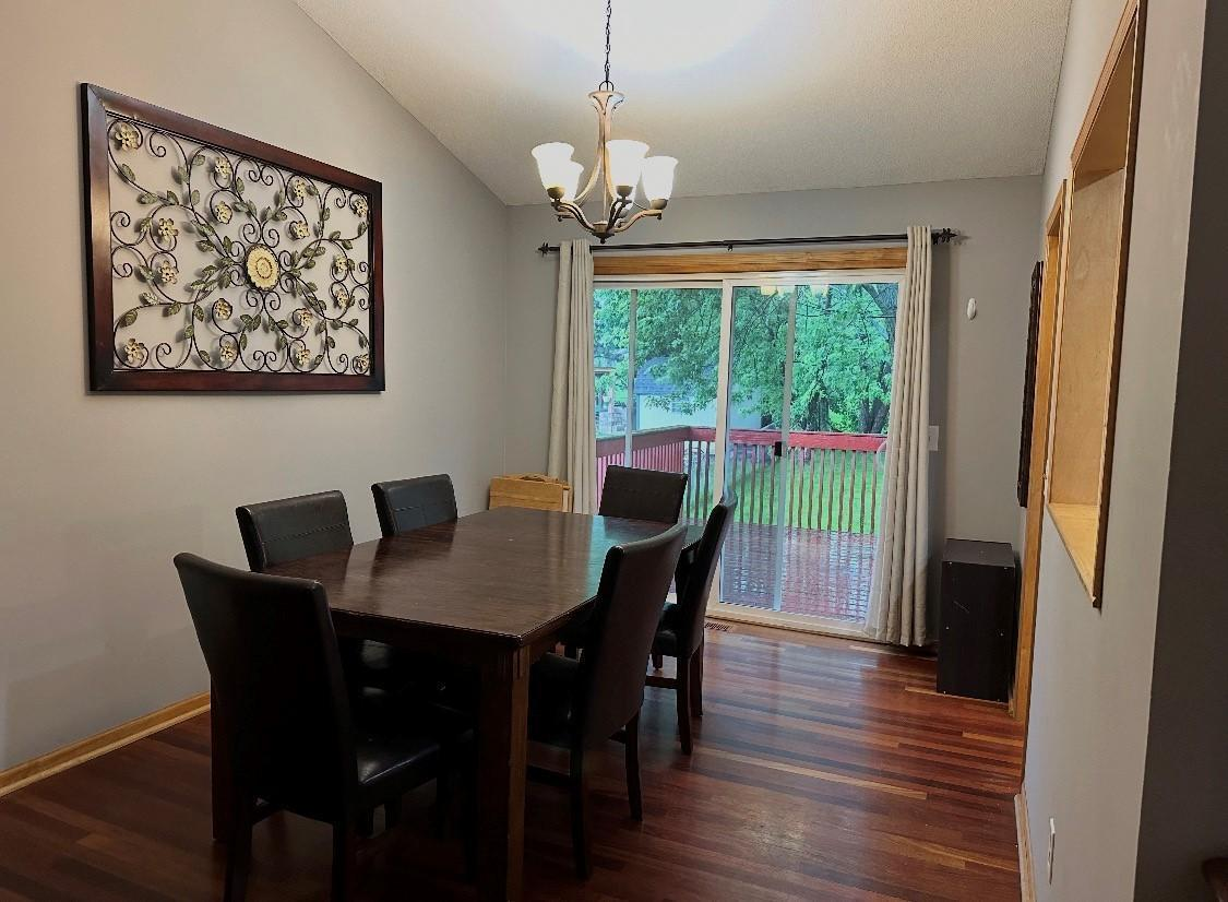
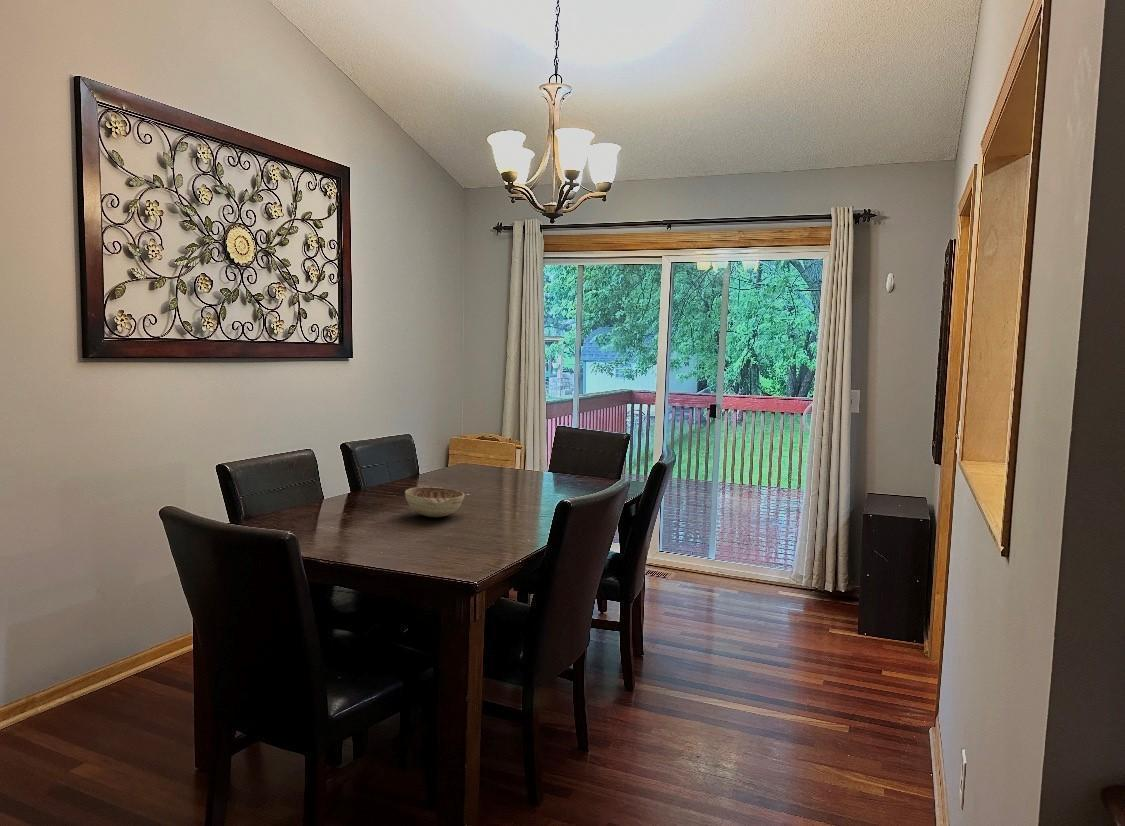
+ decorative bowl (434, 503)
